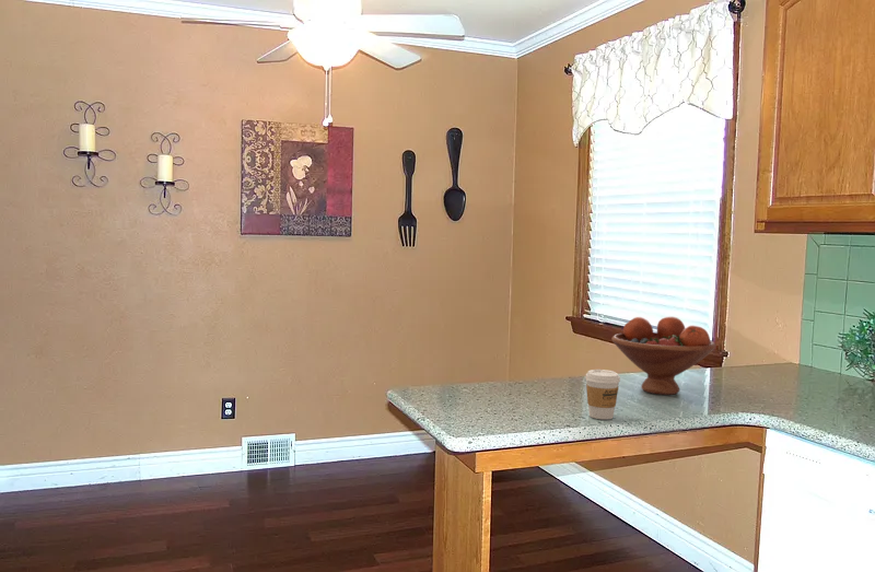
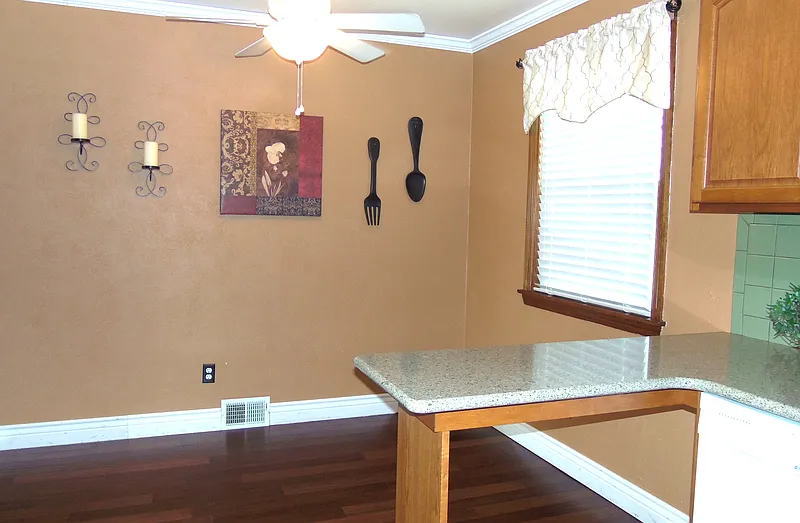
- fruit bowl (662, 355)
- coffee cup (602, 394)
